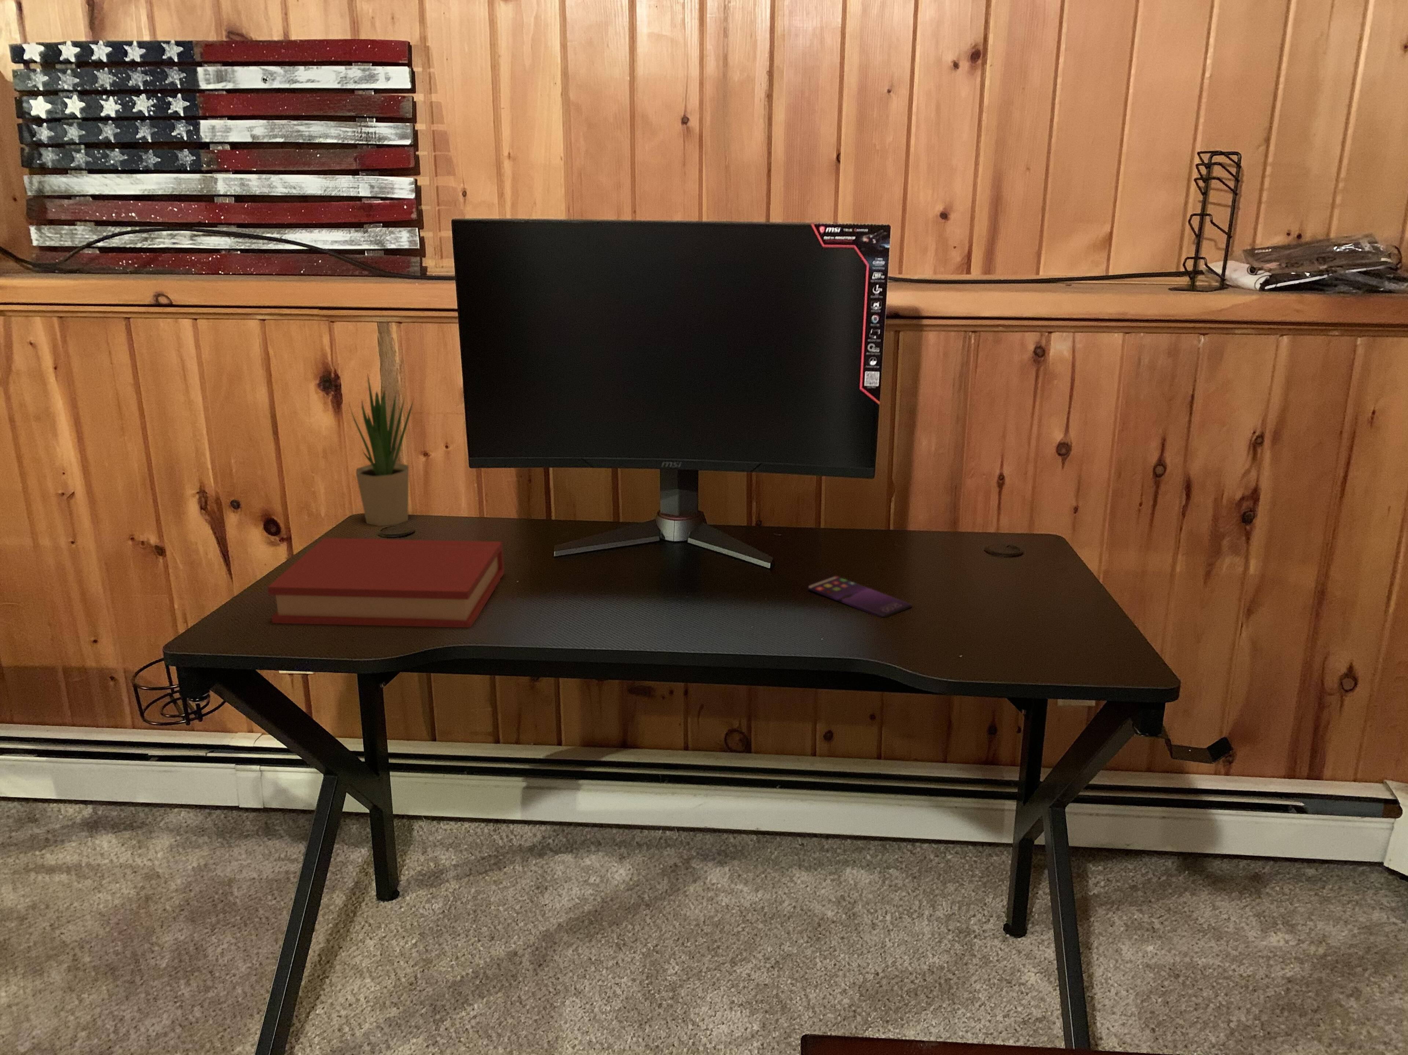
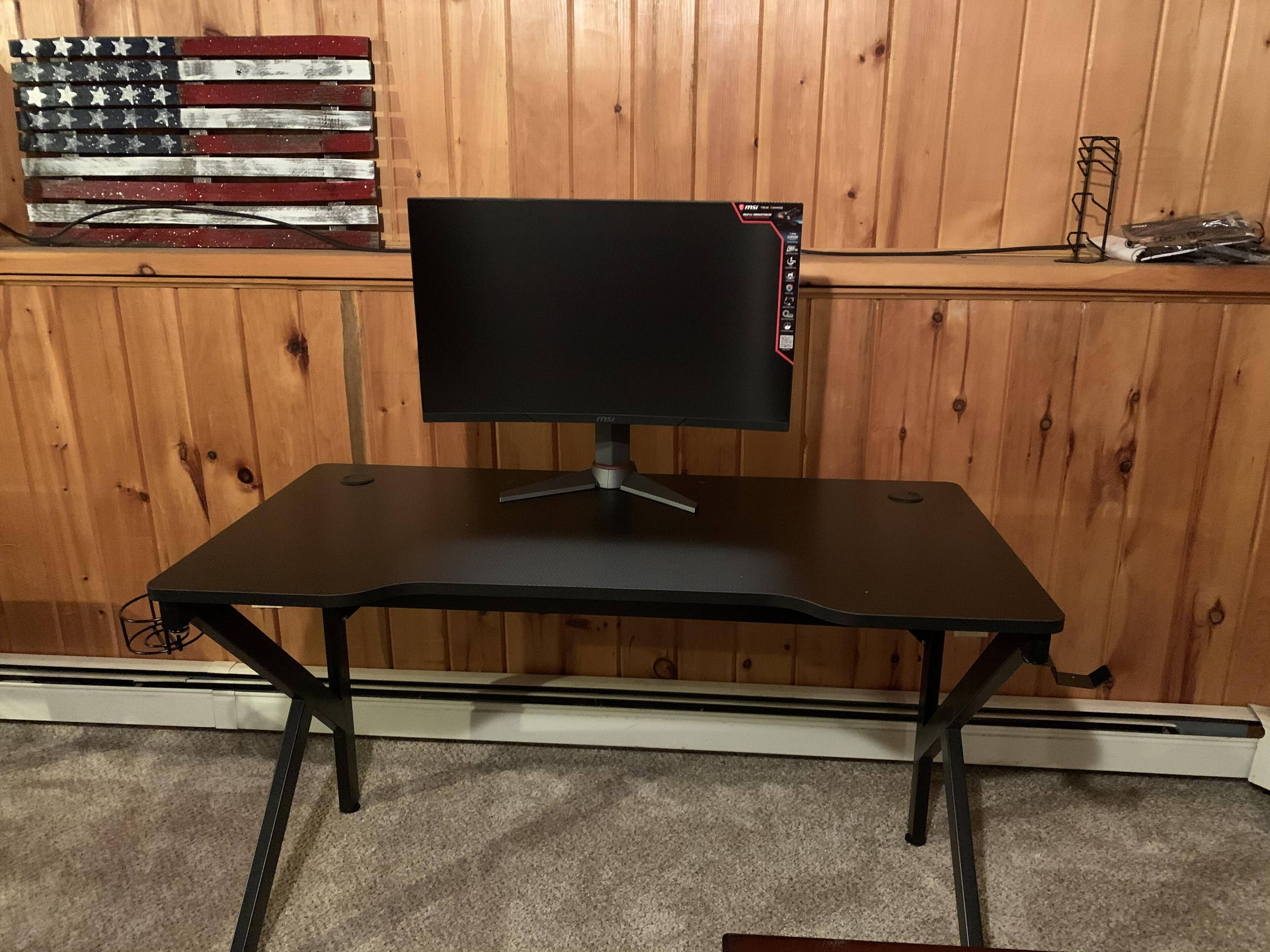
- potted plant (385, 449)
- smartphone (859, 596)
- hardback book (394, 580)
